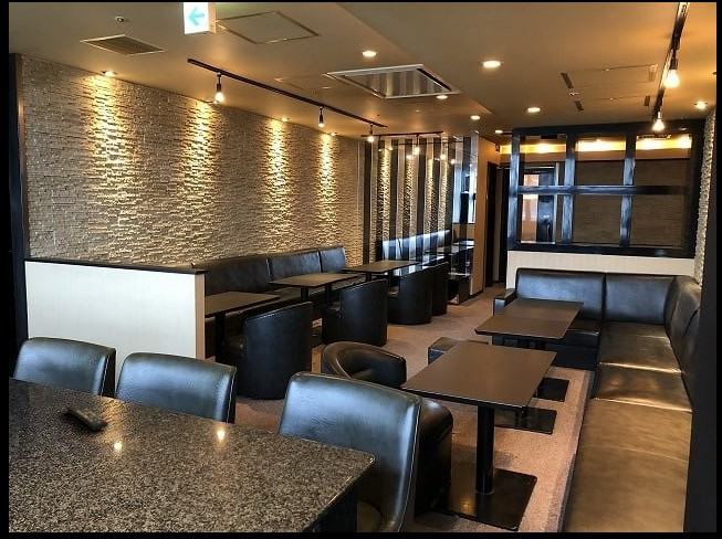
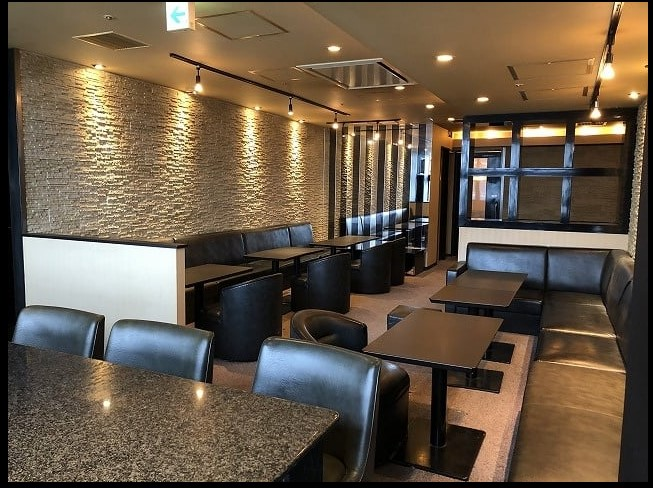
- remote control (86, 415)
